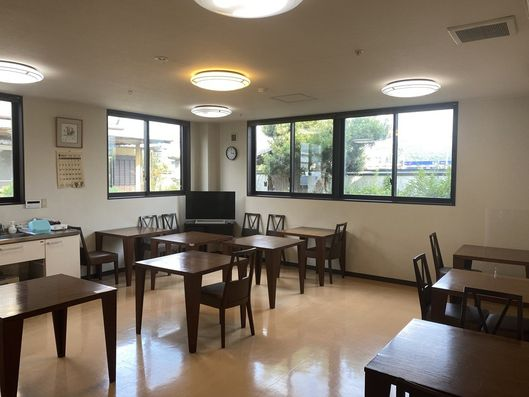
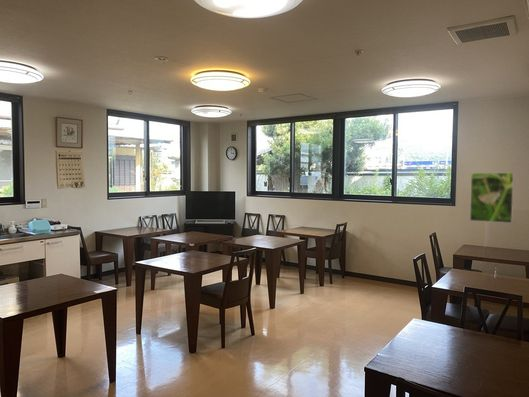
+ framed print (491, 197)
